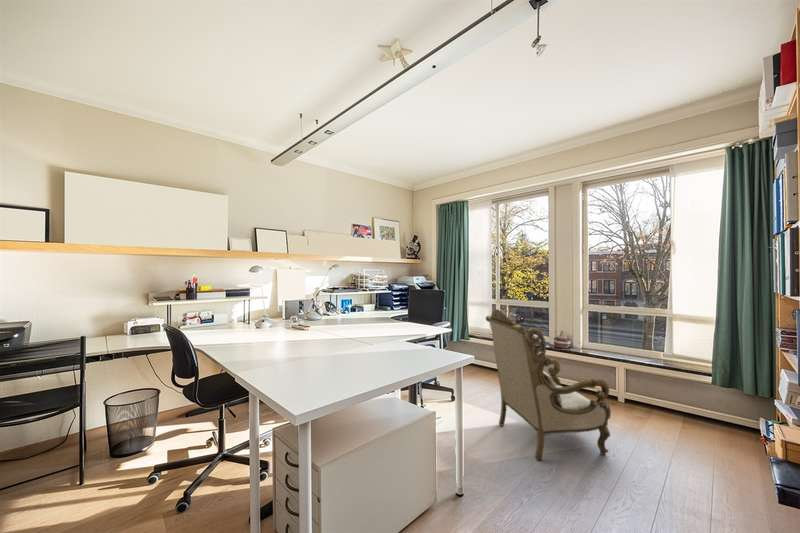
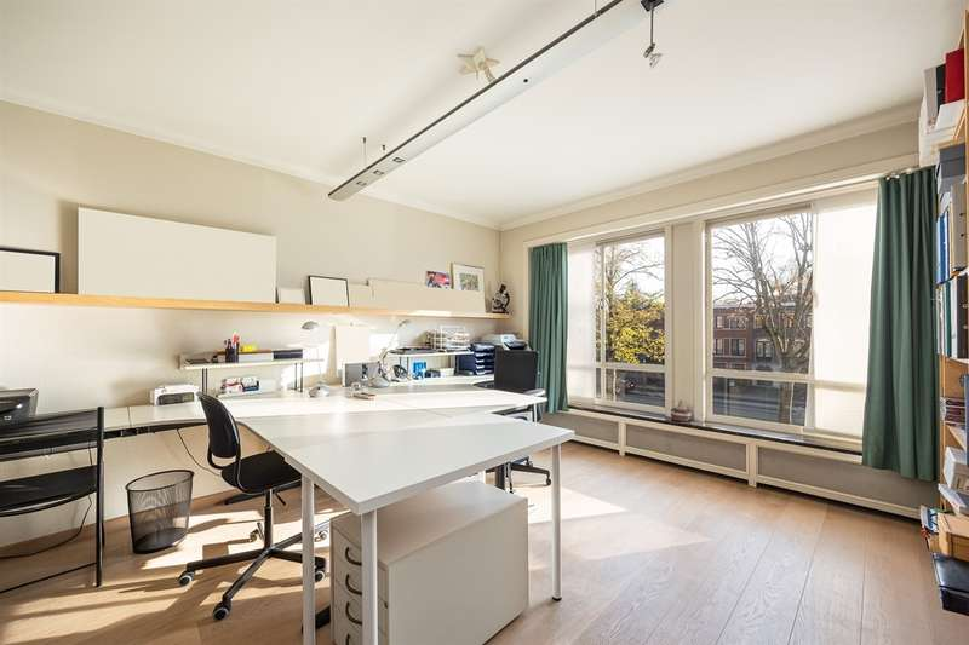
- armchair (540, 372)
